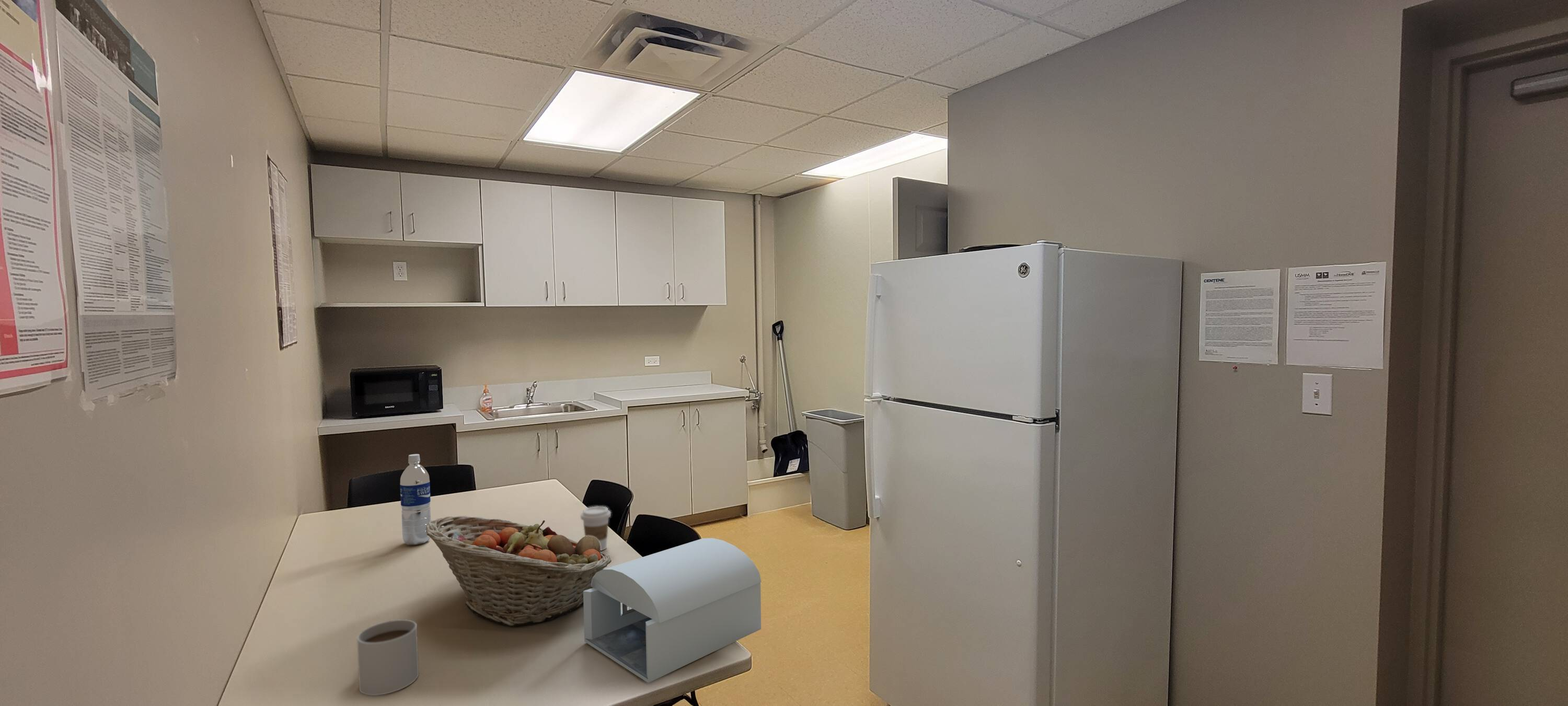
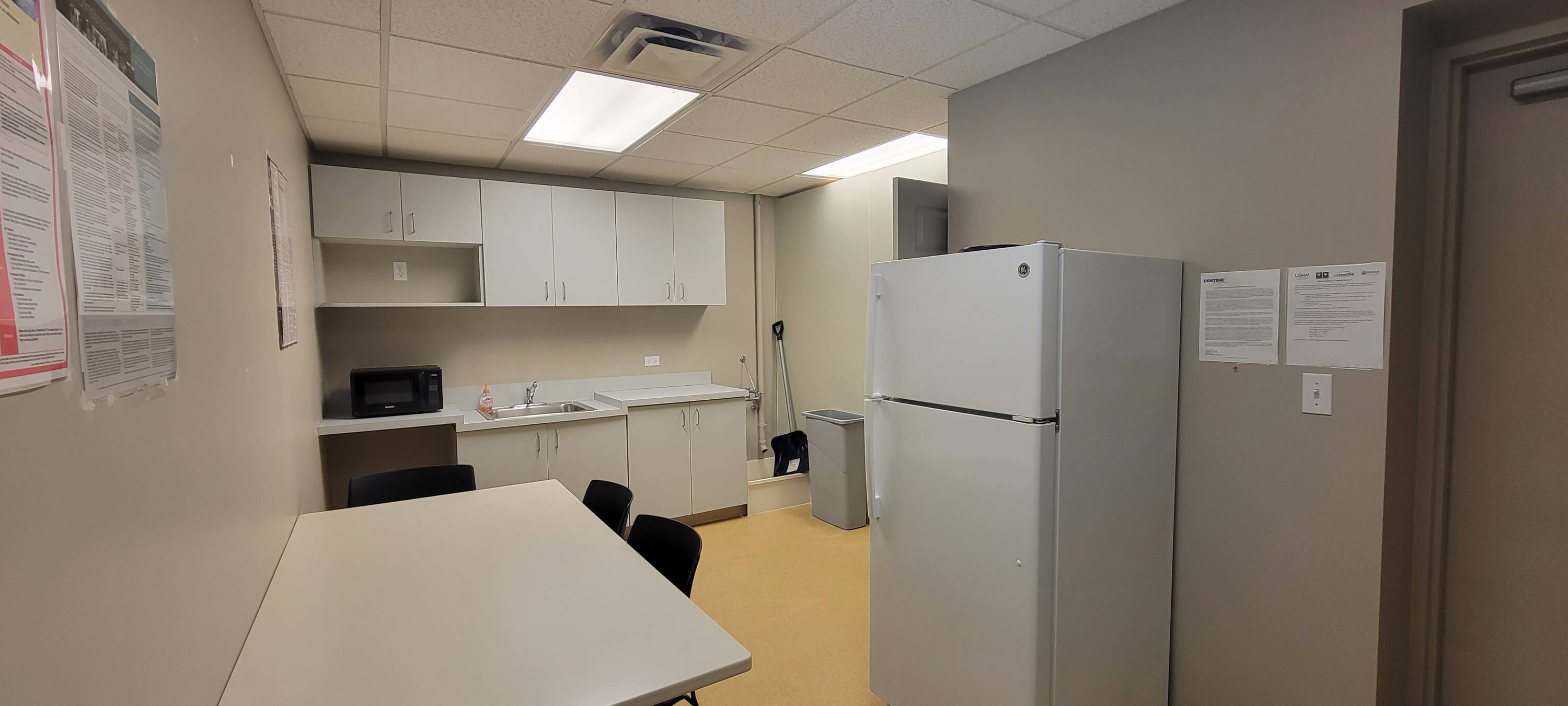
- fruit basket (520, 557)
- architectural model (673, 596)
- water bottle (416, 499)
- coffee cup (596, 529)
- mug (384, 652)
